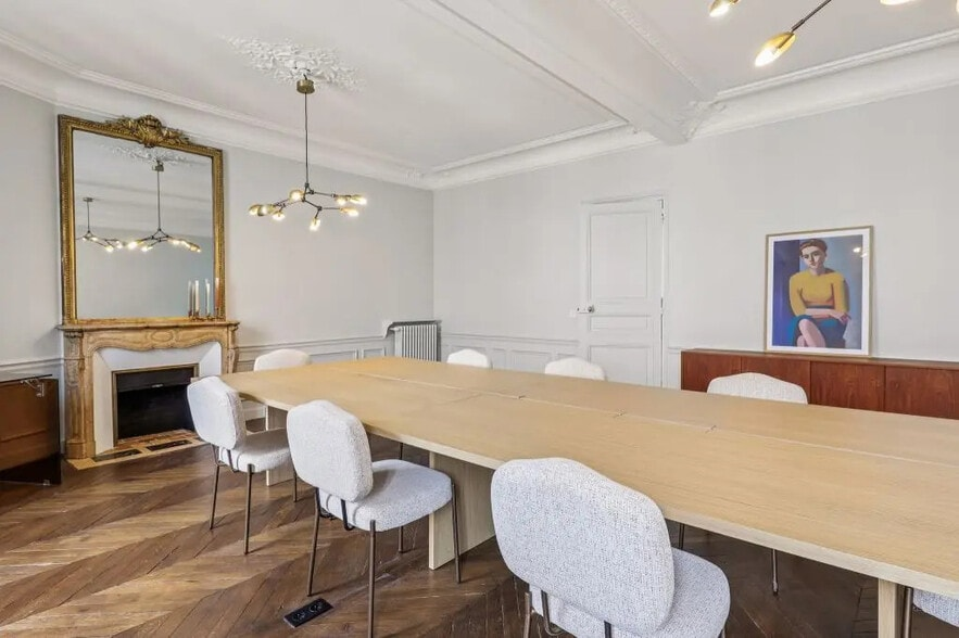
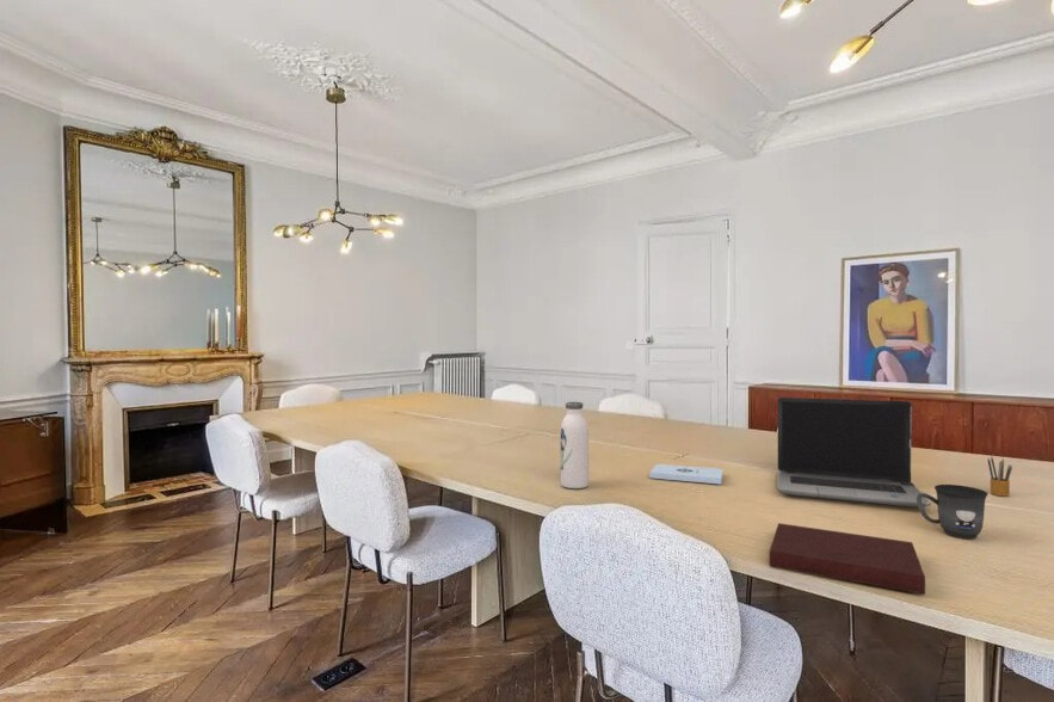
+ water bottle (574, 443)
+ laptop computer (845, 448)
+ mug (950, 510)
+ notebook (842, 554)
+ notepad (686, 473)
+ pencil box (998, 475)
